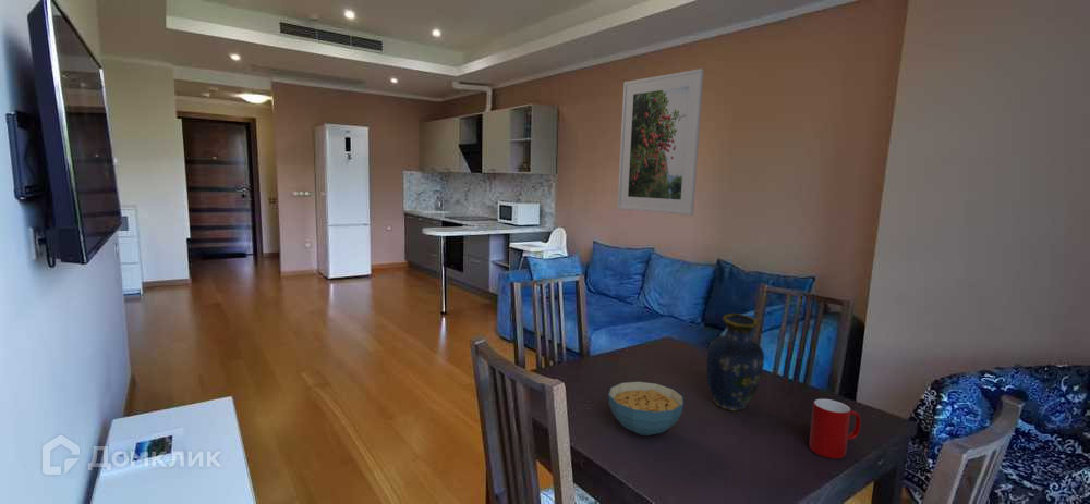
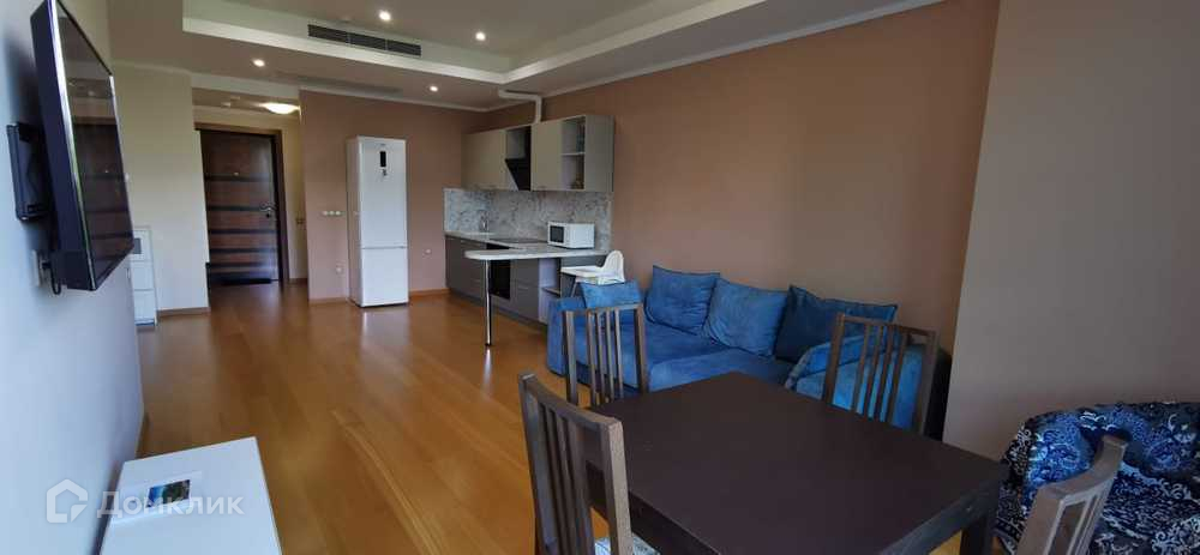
- vase (735, 361)
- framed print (656, 145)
- cup (836, 429)
- cereal bowl (644, 413)
